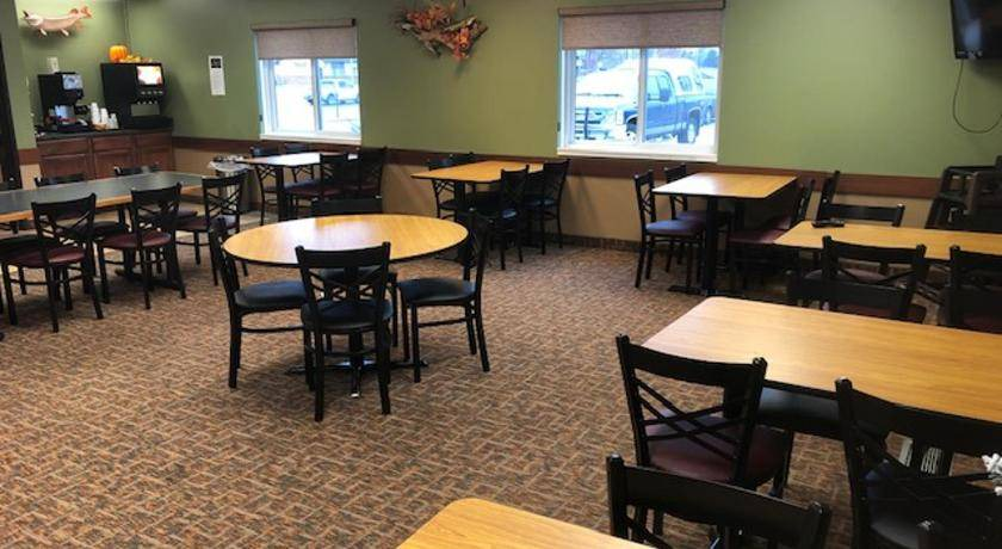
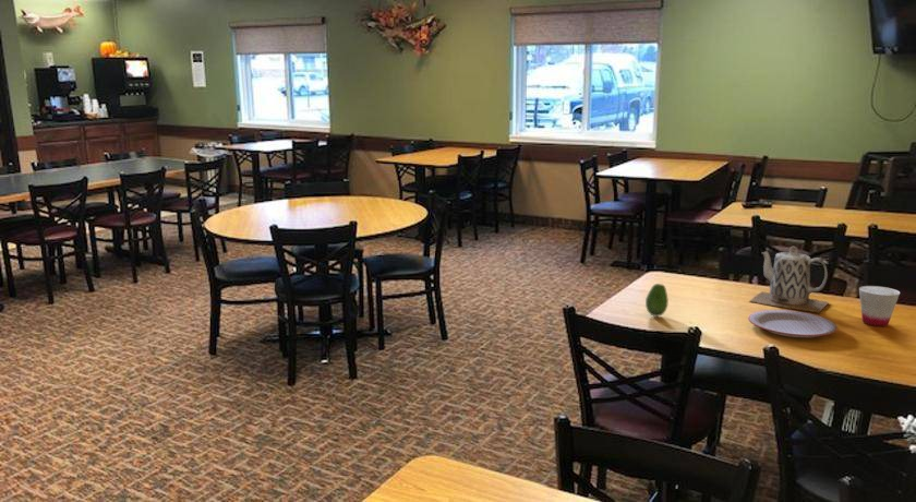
+ fruit (656, 299)
+ teapot (792, 274)
+ cup (877, 307)
+ plate (791, 324)
